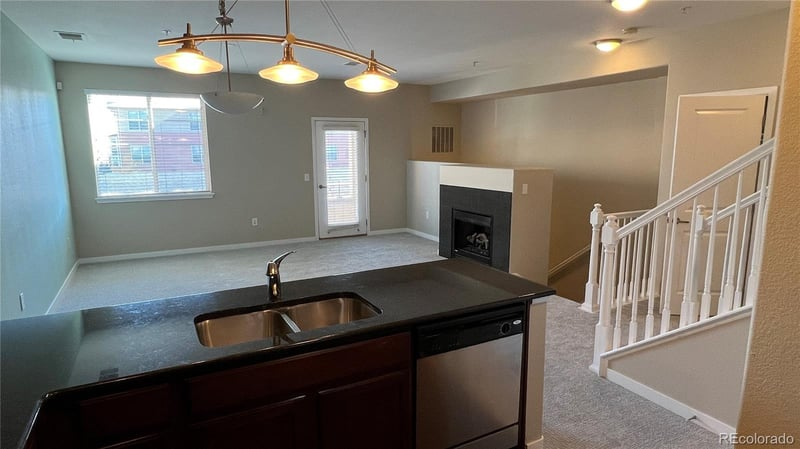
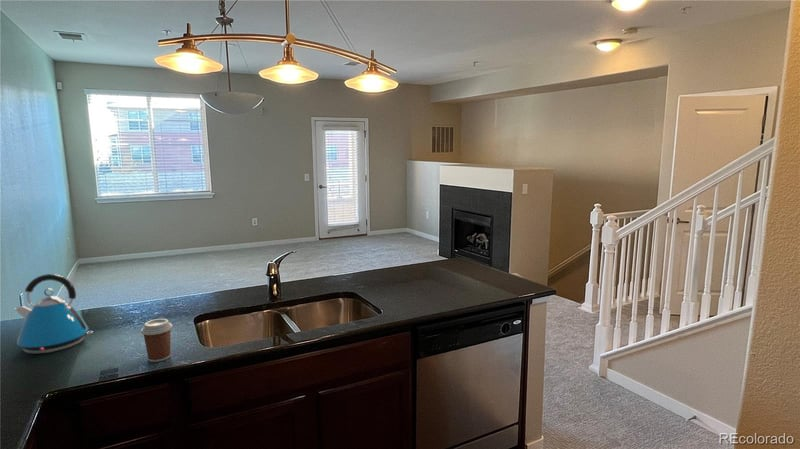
+ kettle (53, 309)
+ coffee cup (157, 340)
